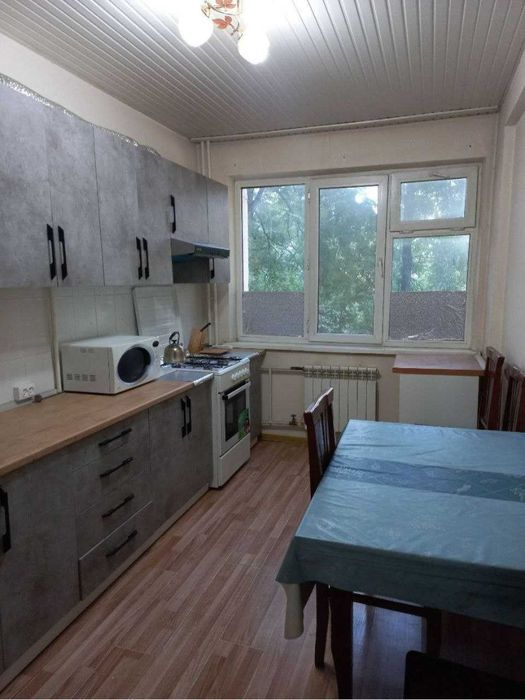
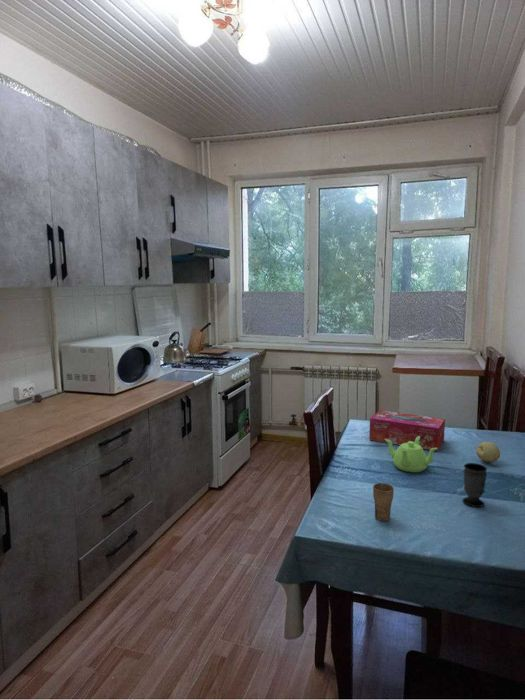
+ teapot (409, 454)
+ cup (383, 498)
+ fruit (488, 452)
+ cup (474, 484)
+ tissue box (406, 429)
